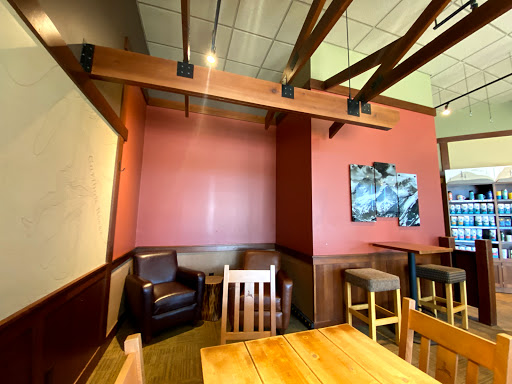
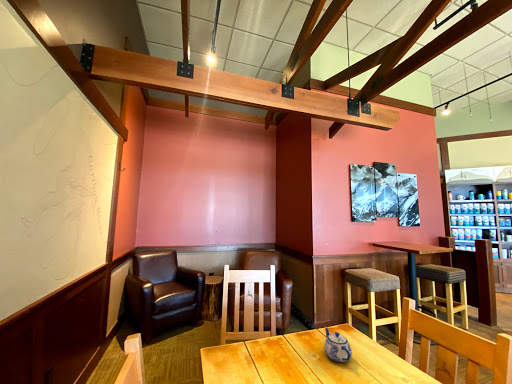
+ teapot (336, 343)
